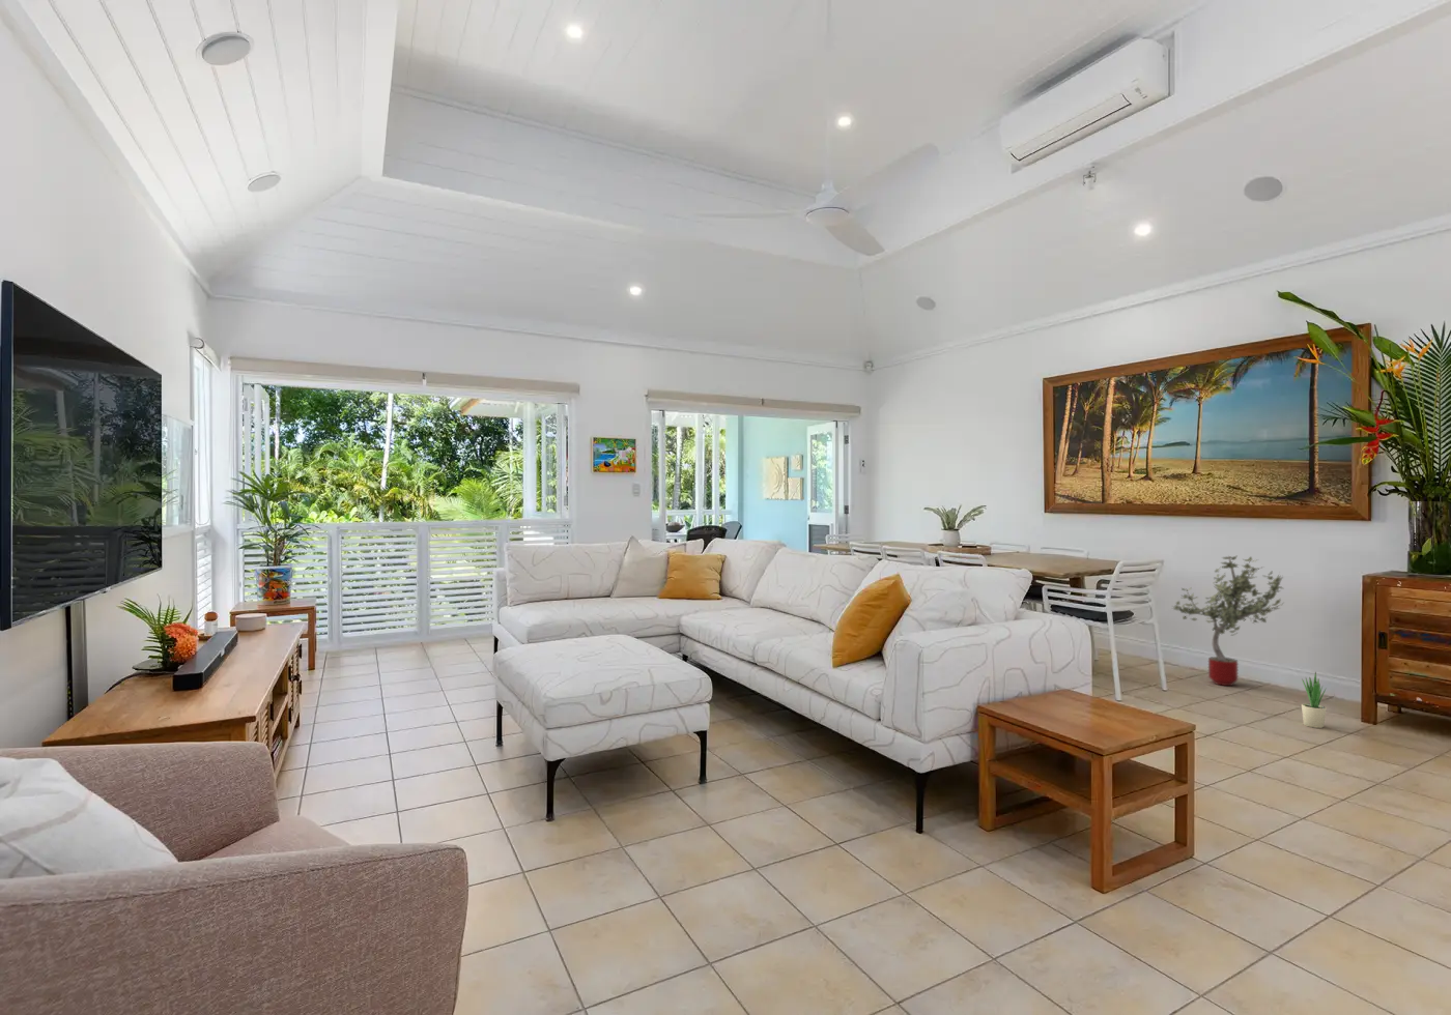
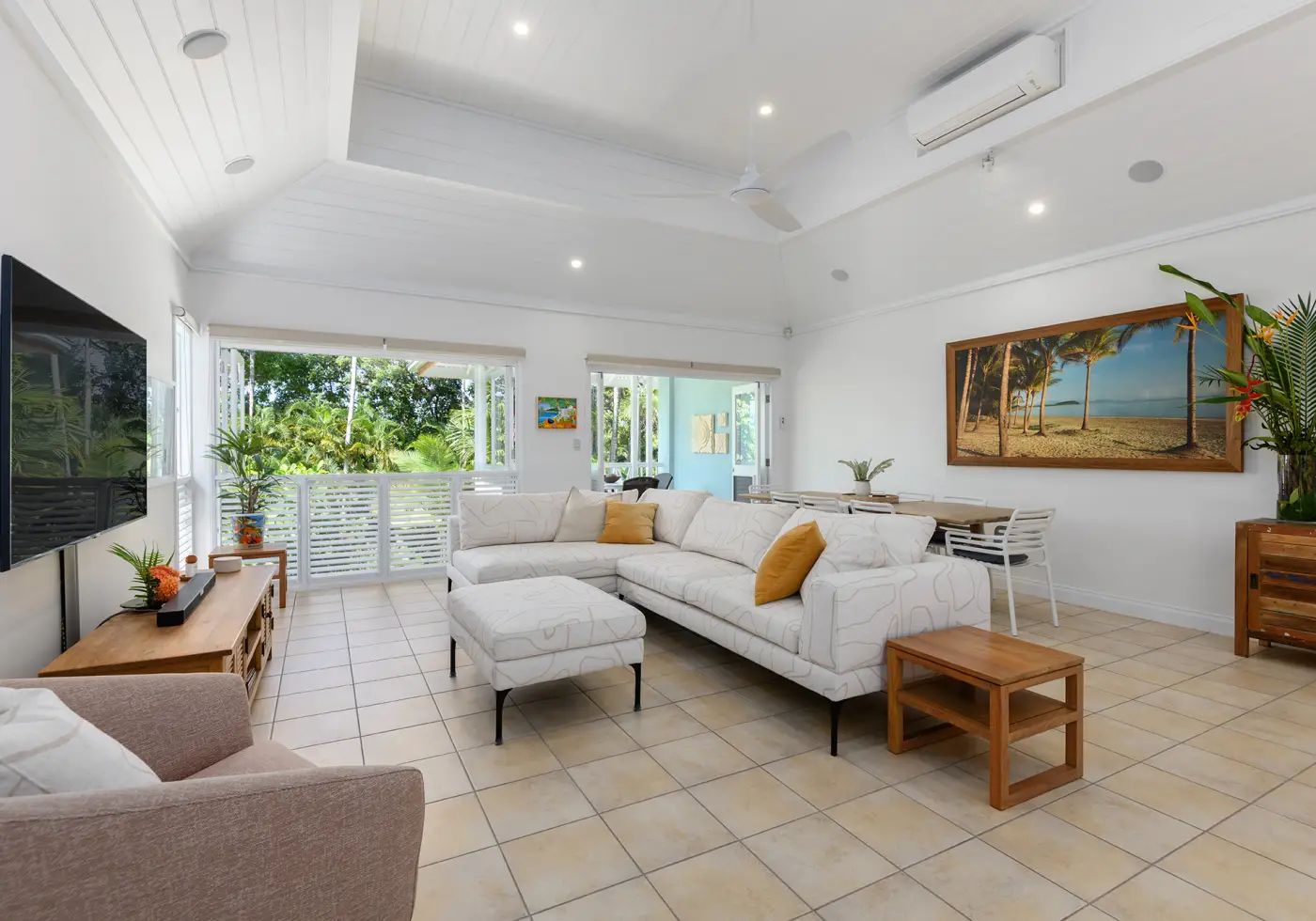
- potted plant (1313, 697)
- potted tree (1227, 618)
